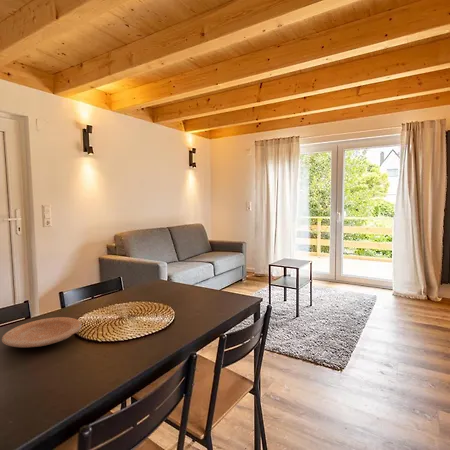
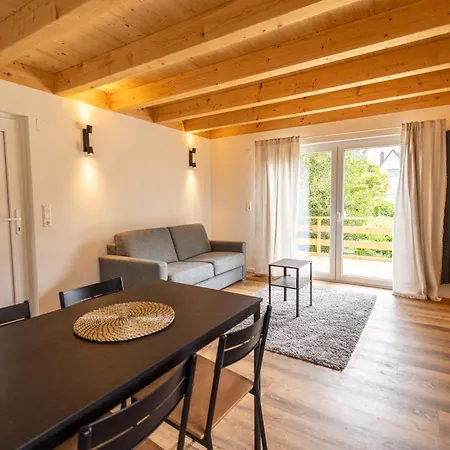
- plate (44, 334)
